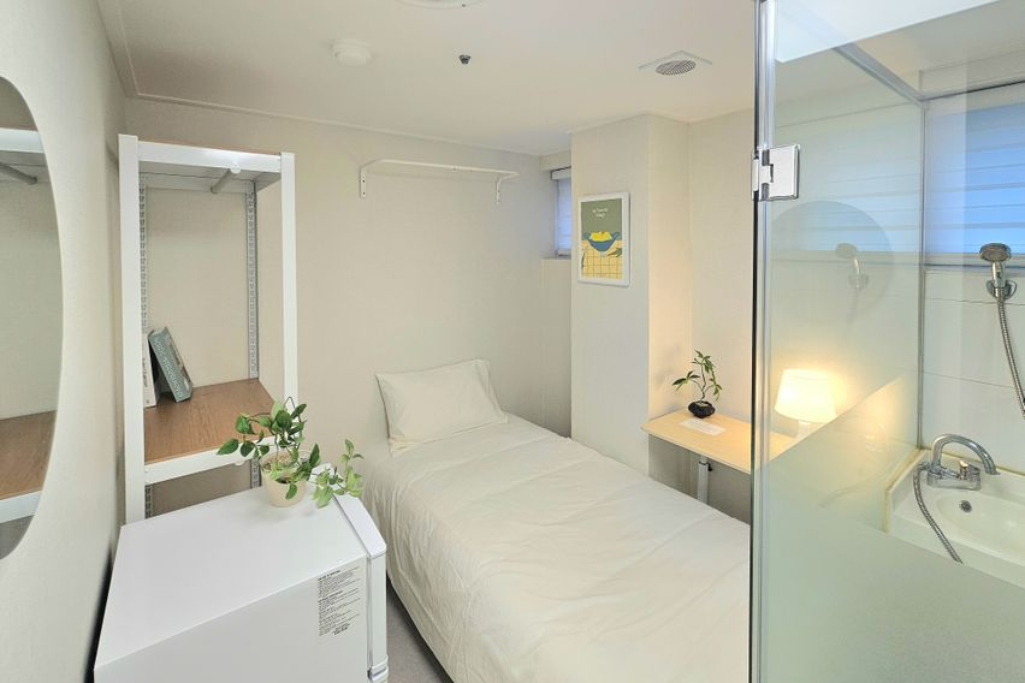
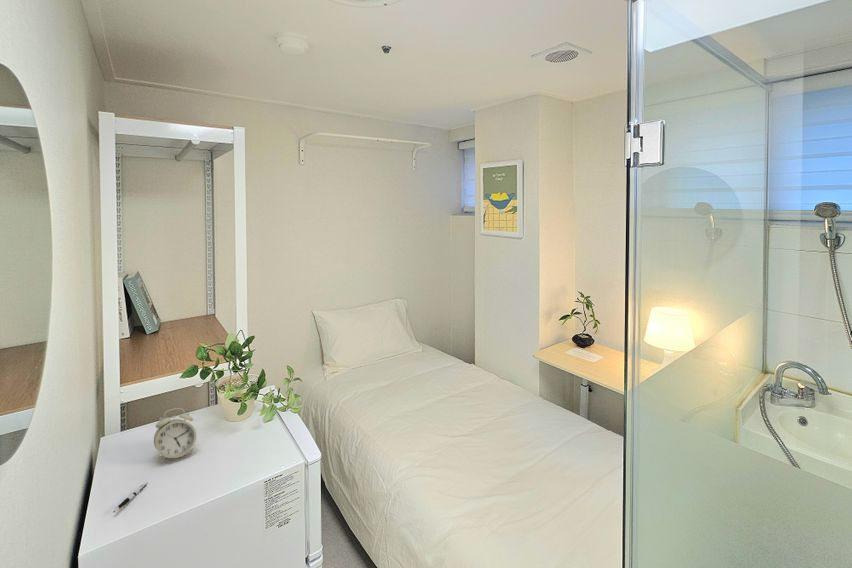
+ alarm clock (174, 433)
+ pen (131, 496)
